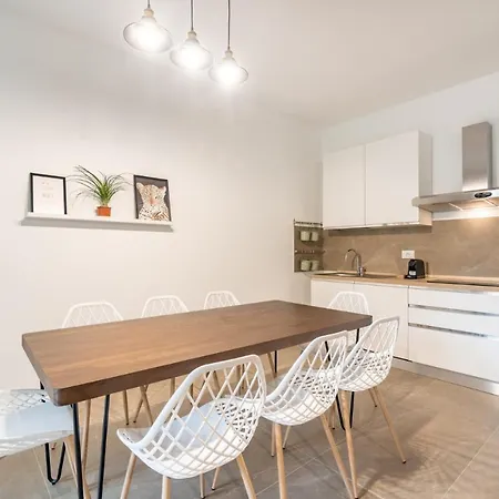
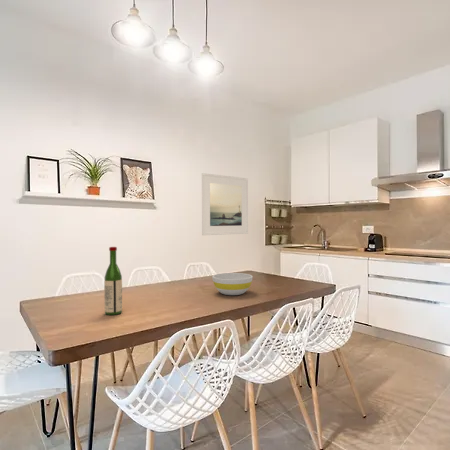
+ bowl (232, 284)
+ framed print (226, 205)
+ wine bottle (113, 280)
